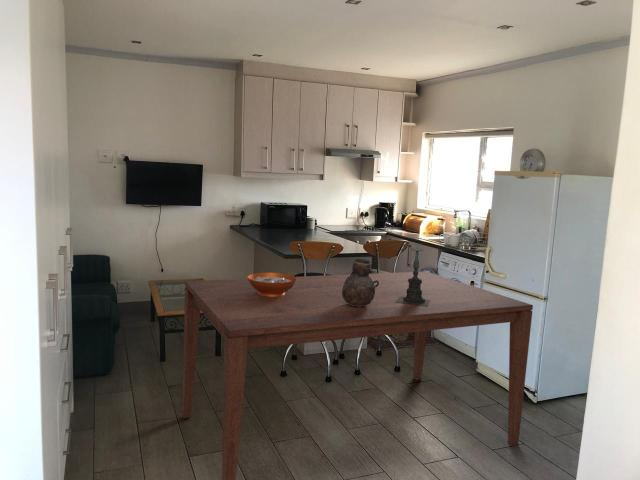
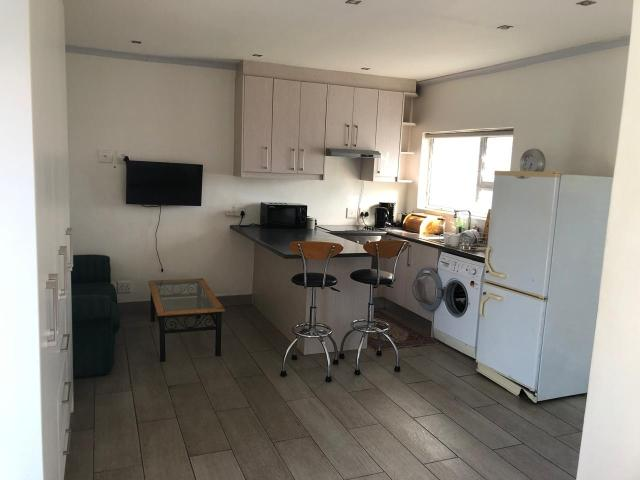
- dining table (349, 338)
- decorative bowl (271, 284)
- vase (359, 282)
- candle holder (415, 270)
